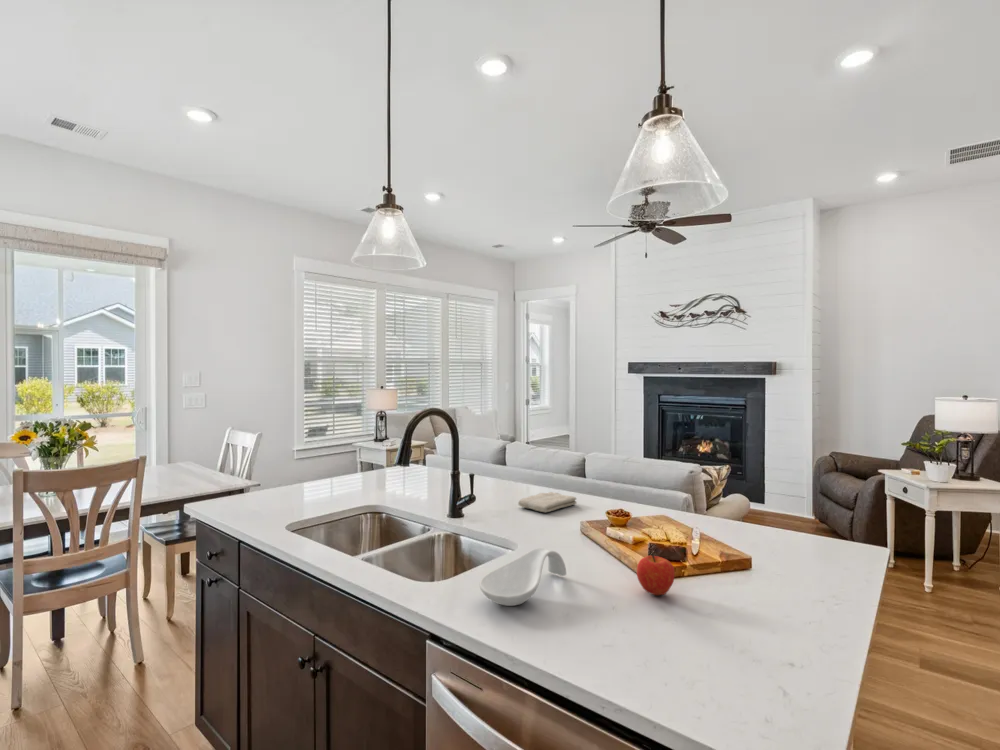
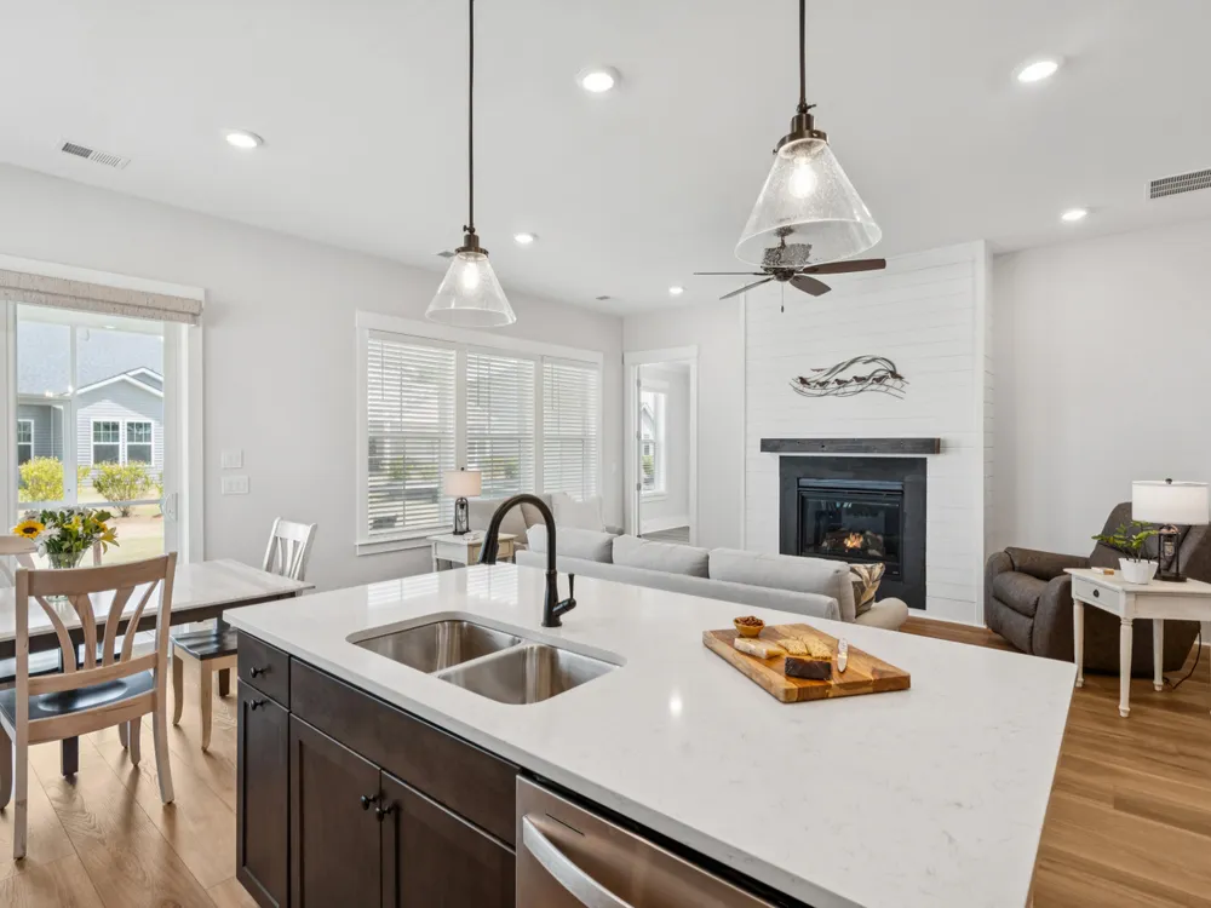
- spoon rest (526, 573)
- washcloth (548, 501)
- fruit (655, 573)
